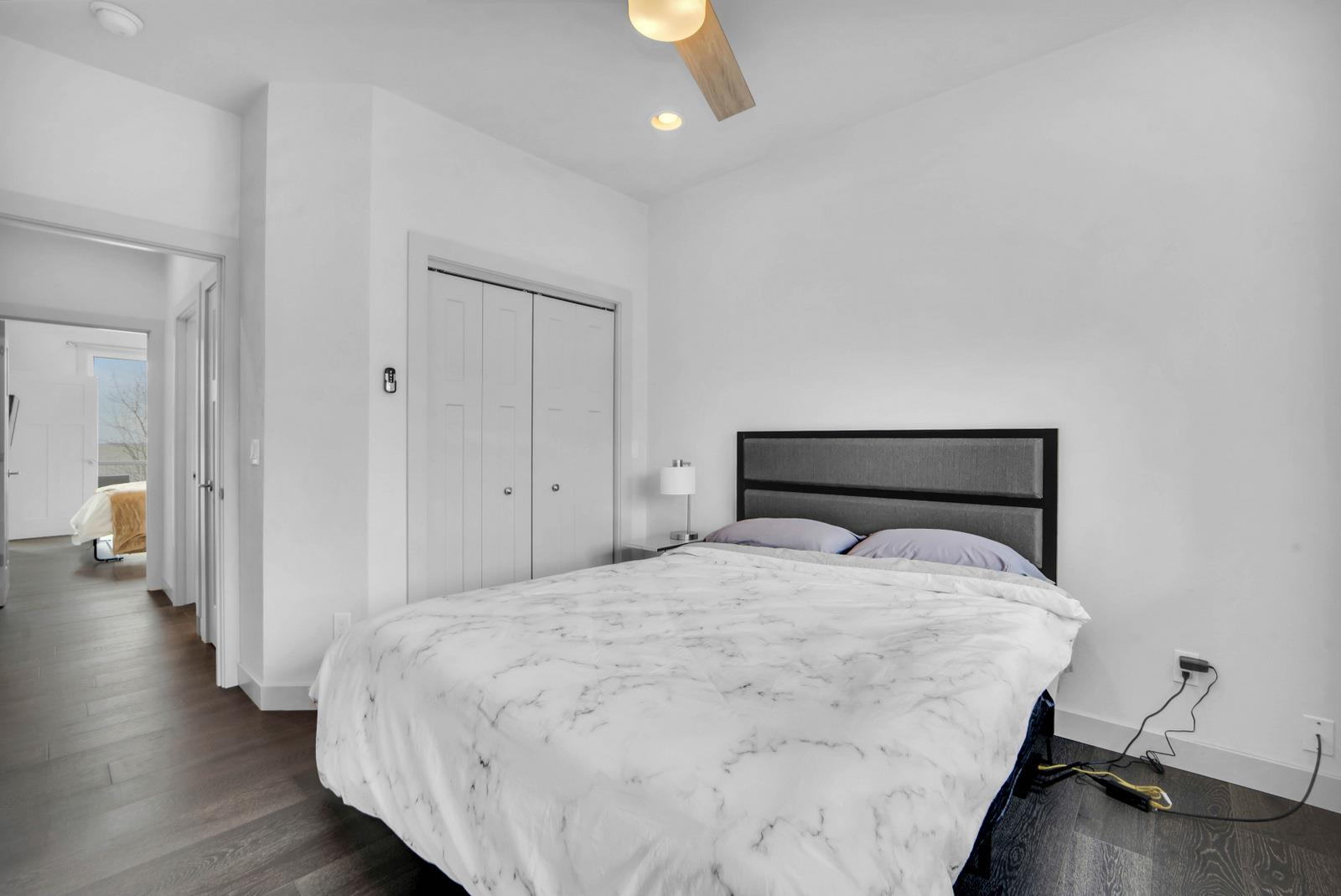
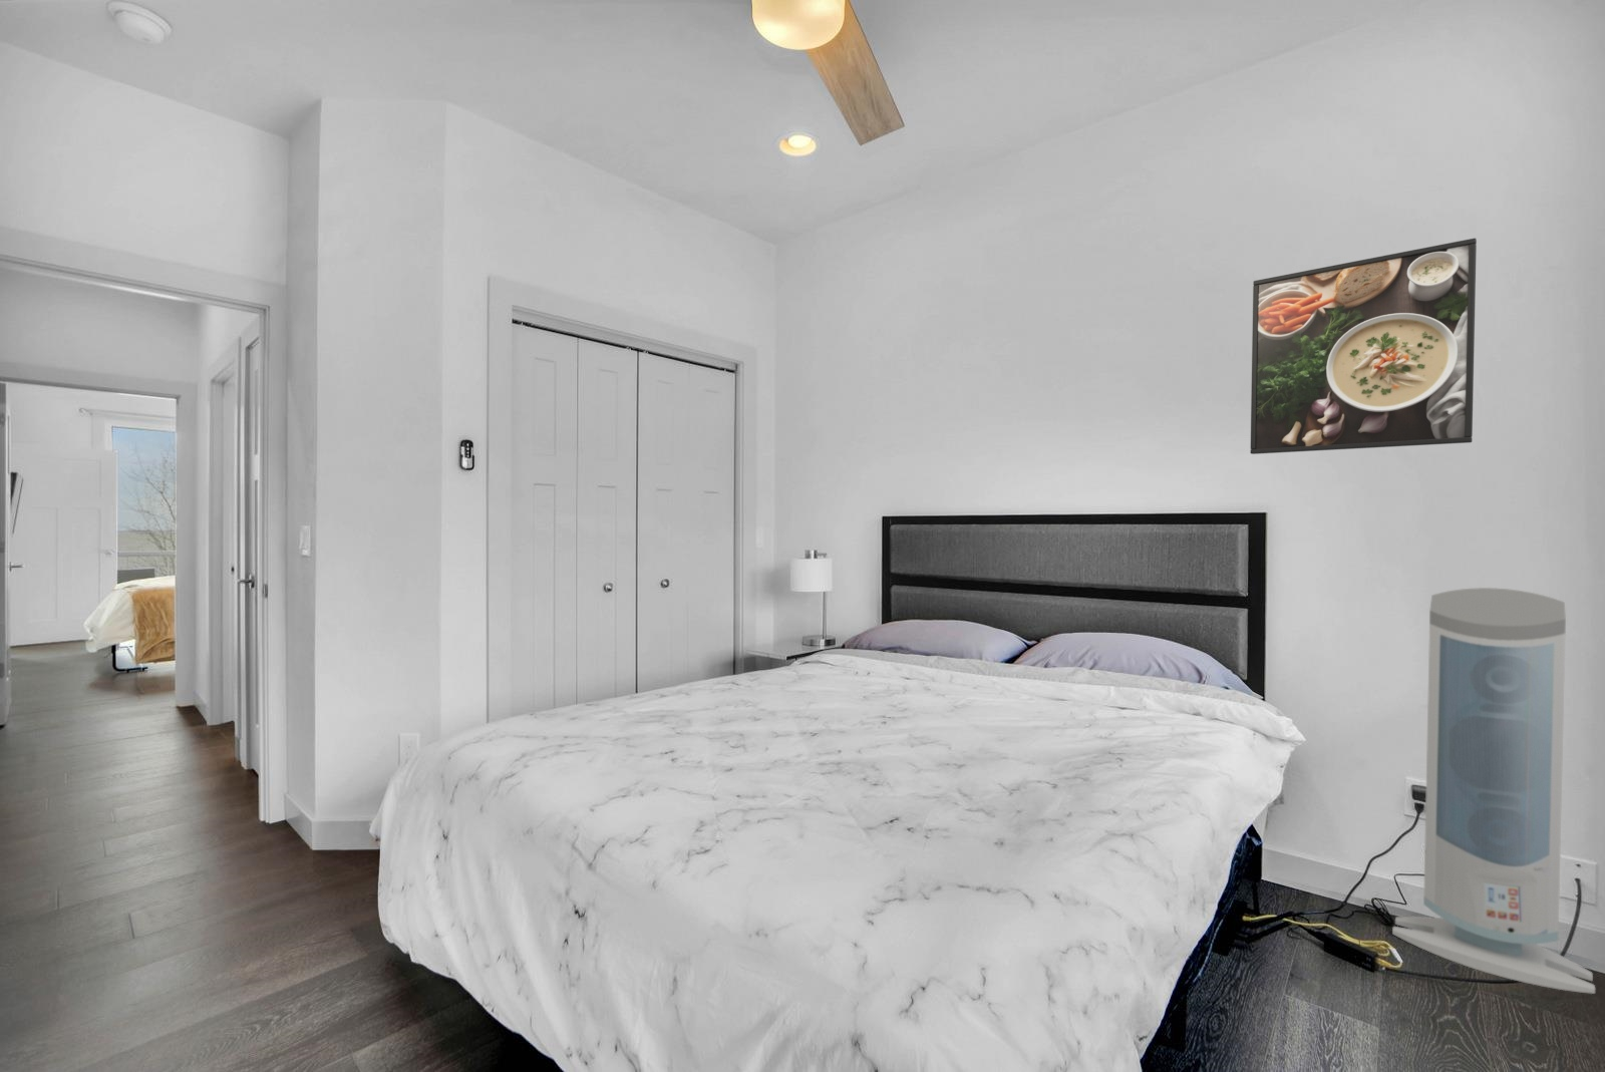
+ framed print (1354, 355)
+ air purifier (1490, 772)
